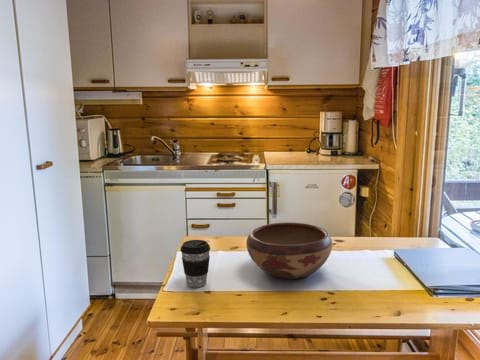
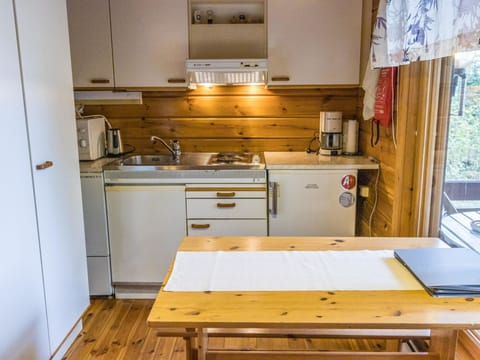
- decorative bowl (288, 251)
- coffee cup (195, 263)
